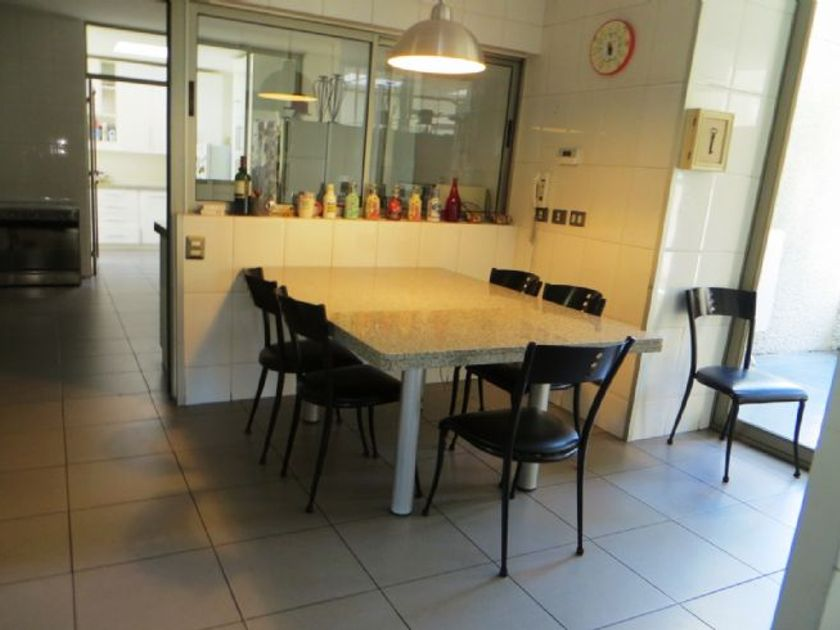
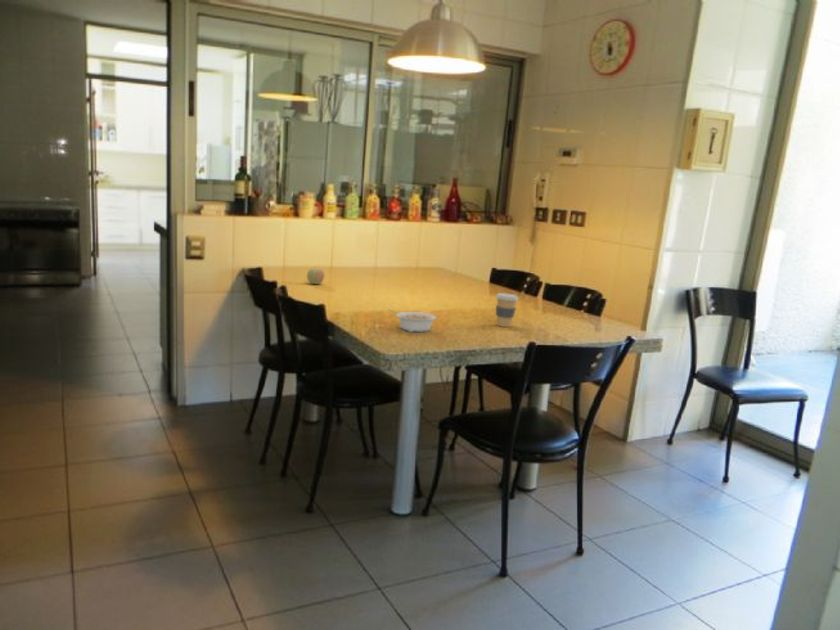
+ fruit (316, 274)
+ legume (414, 321)
+ coffee cup (505, 310)
